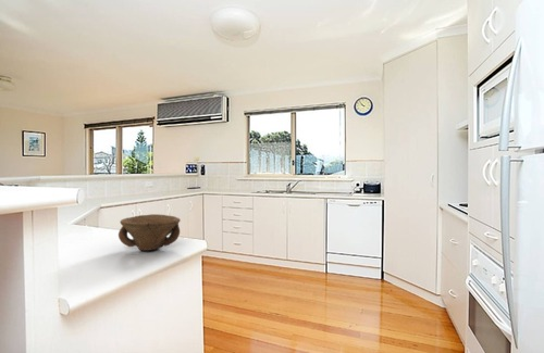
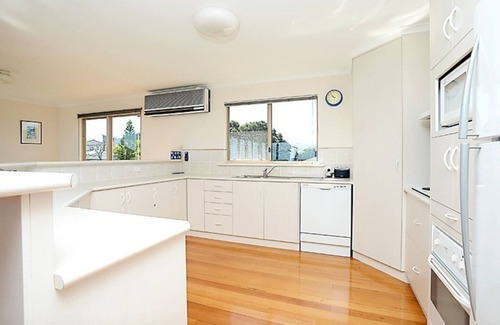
- bowl (149, 232)
